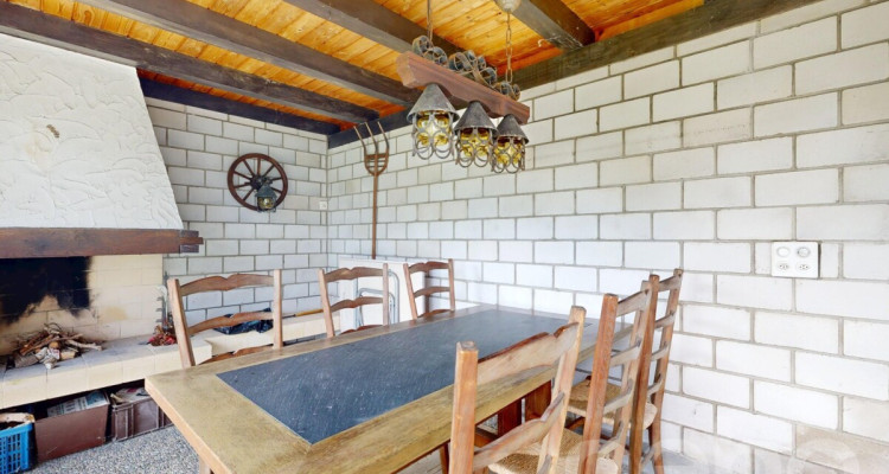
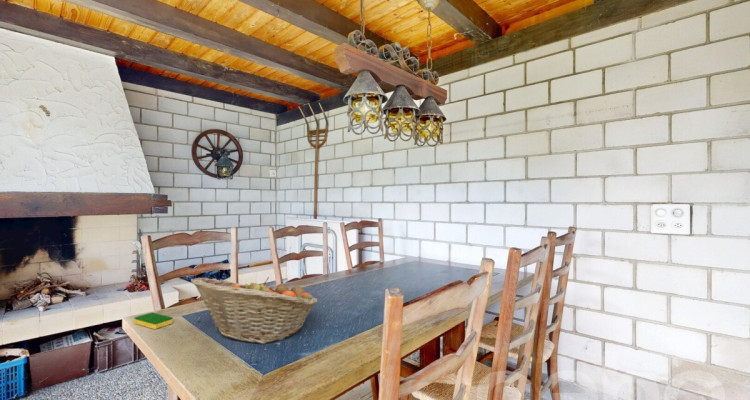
+ dish sponge (153, 320)
+ fruit basket (255, 301)
